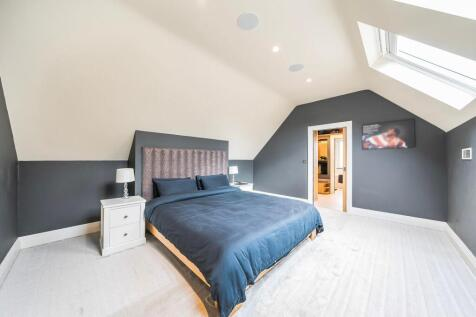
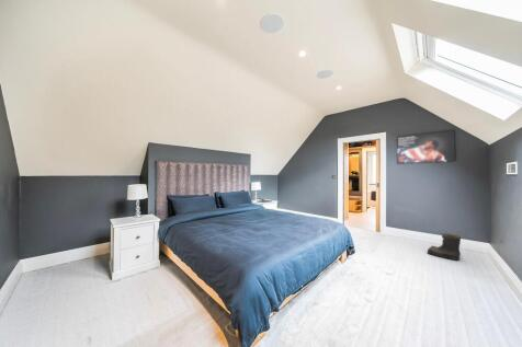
+ boots (443, 244)
